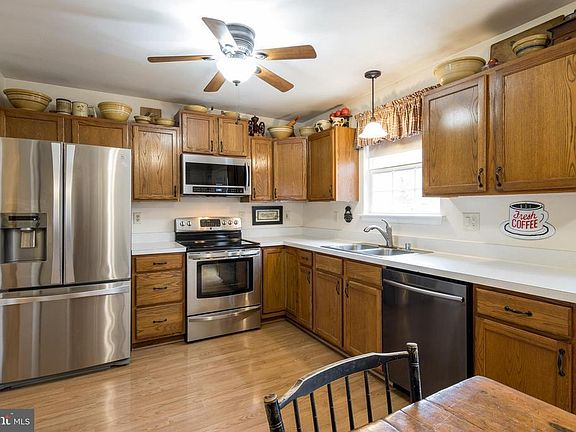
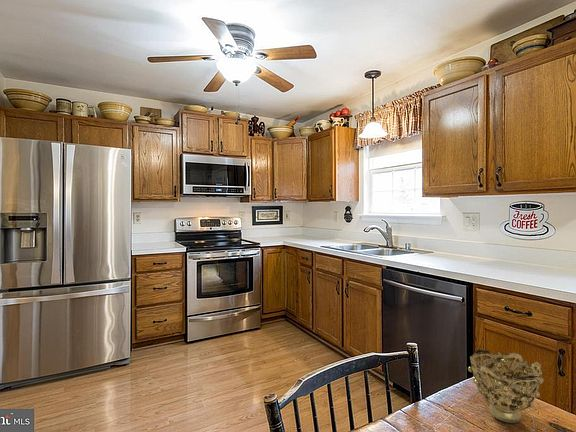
+ decorative bowl (504, 388)
